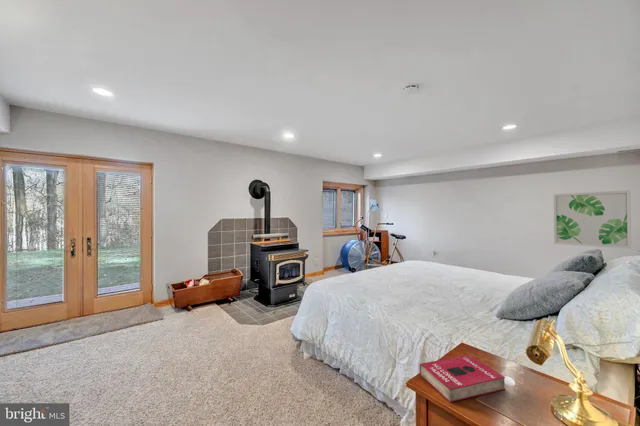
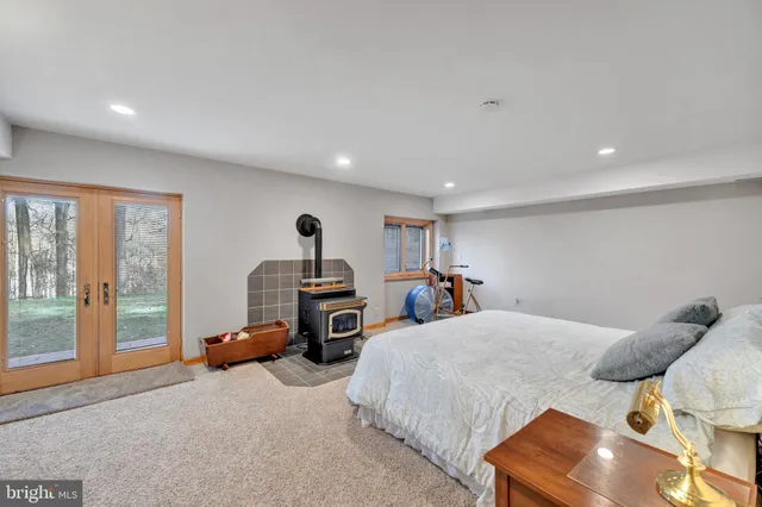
- wall art (589, 219)
- book (460, 375)
